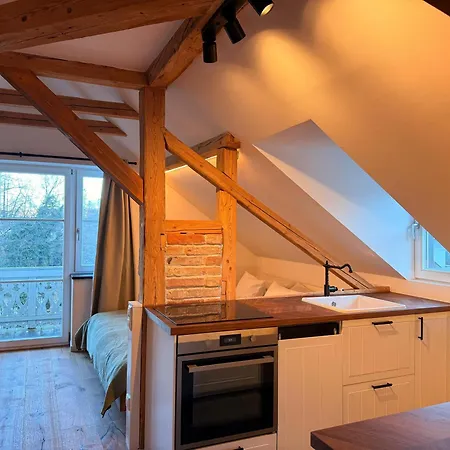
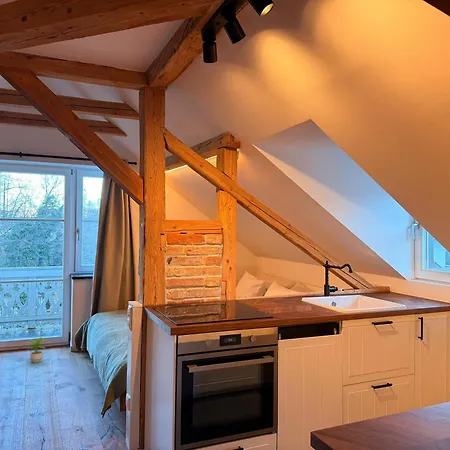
+ potted plant (36, 350)
